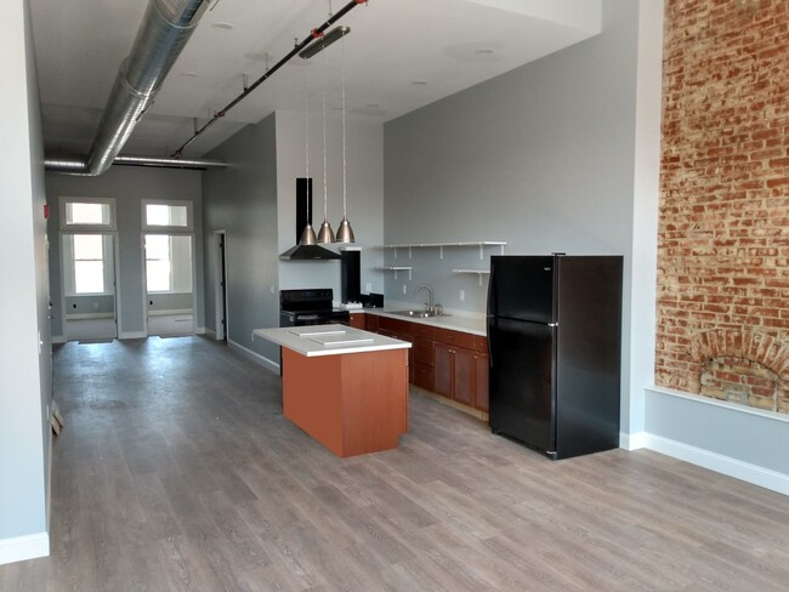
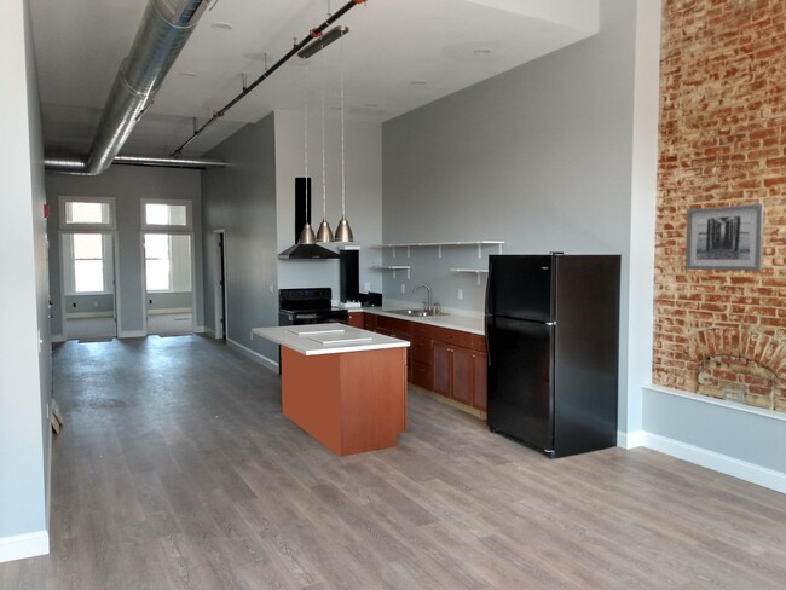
+ wall art (722, 238)
